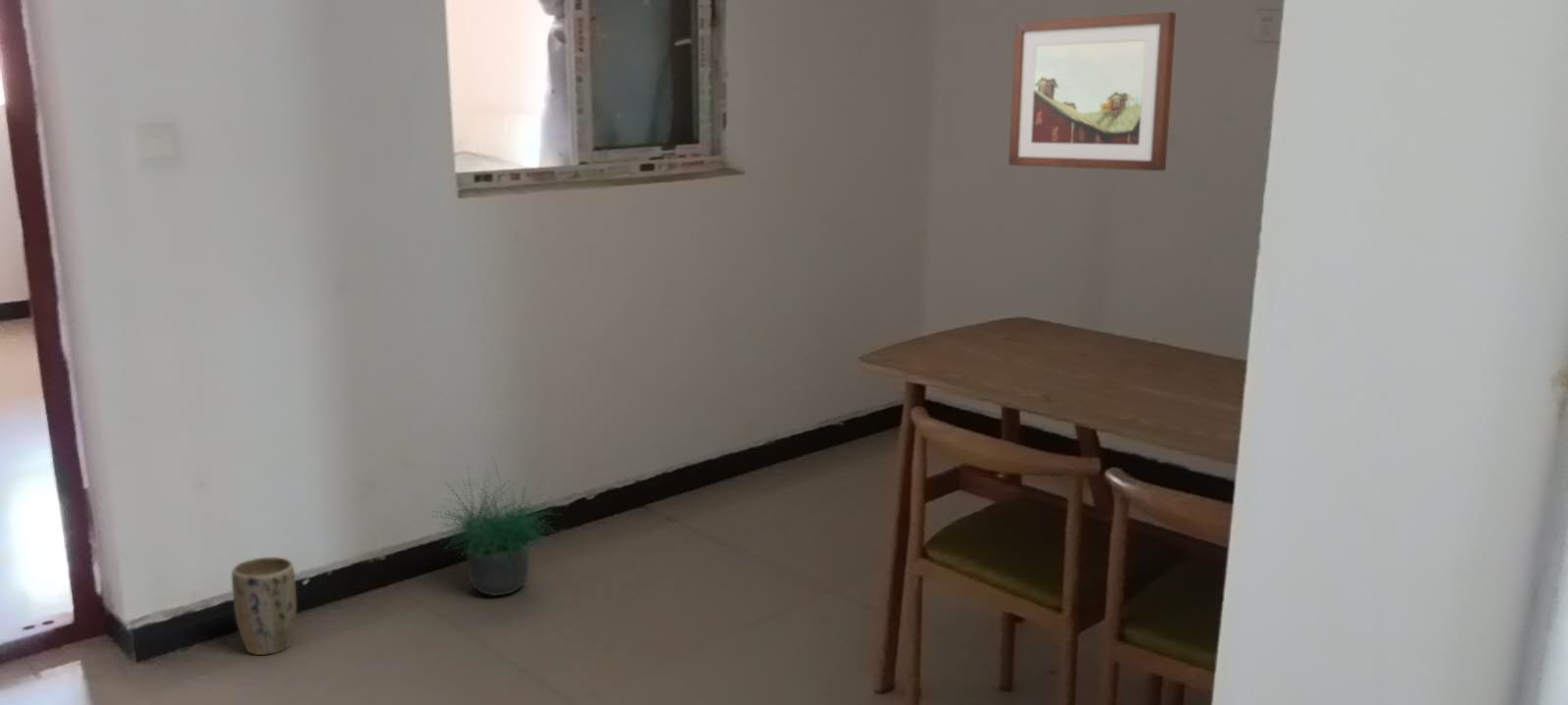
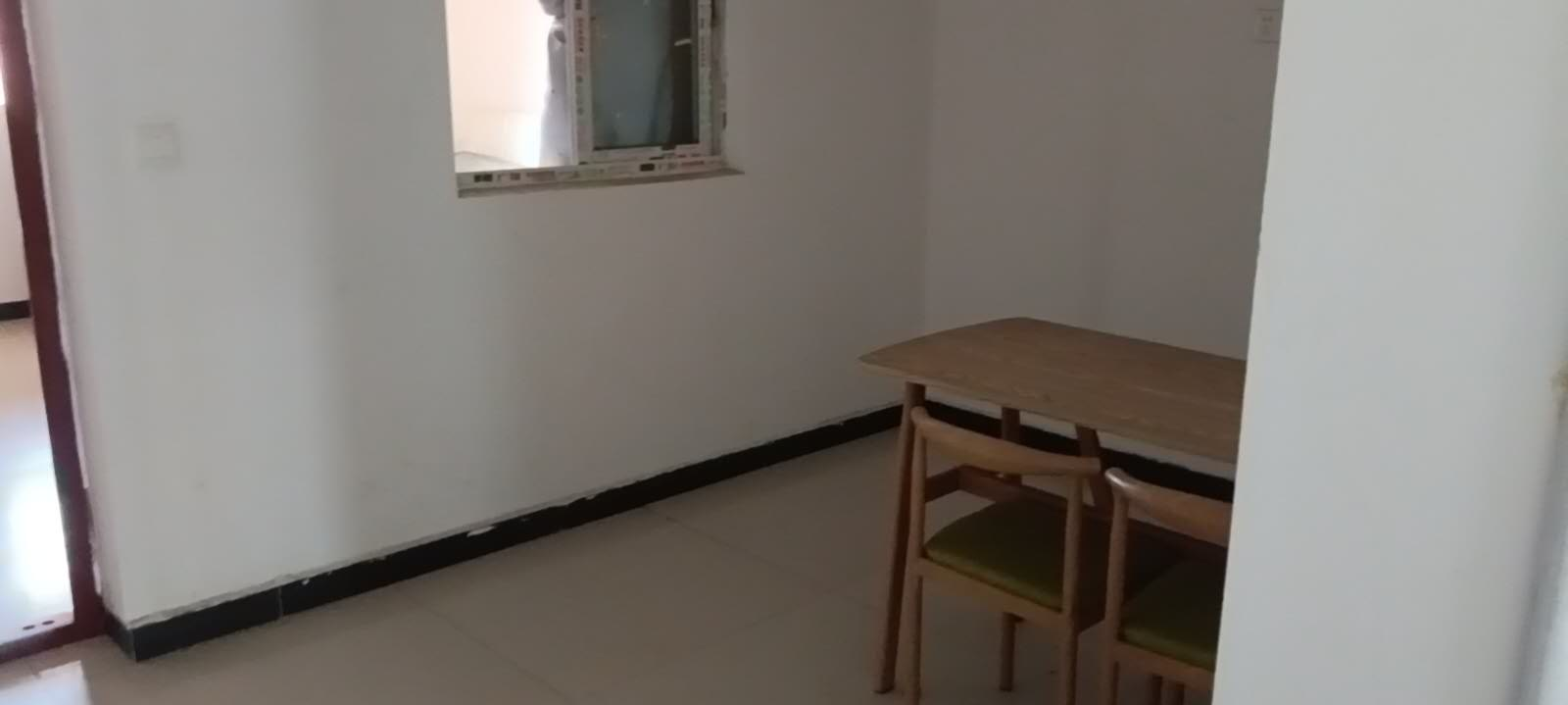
- potted plant (498, 525)
- plant pot (266, 606)
- wall art (1087, 93)
